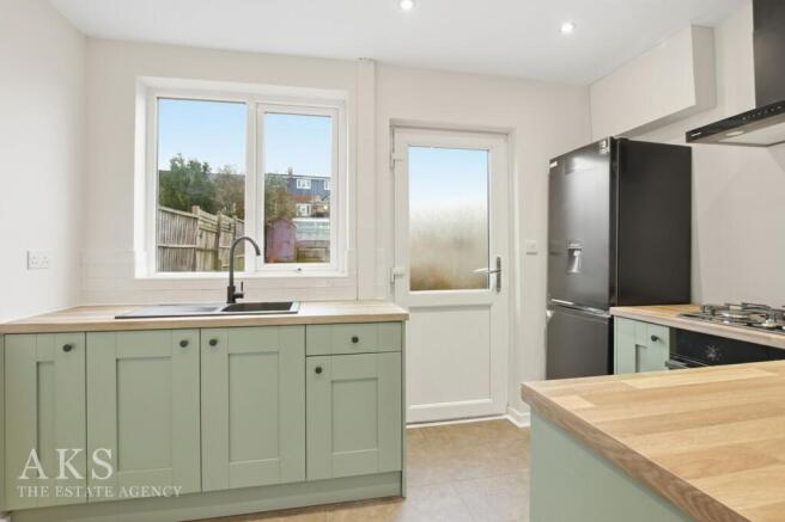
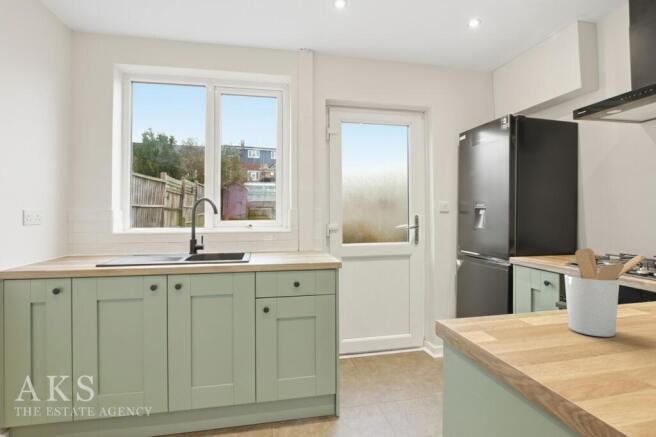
+ utensil holder (605, 291)
